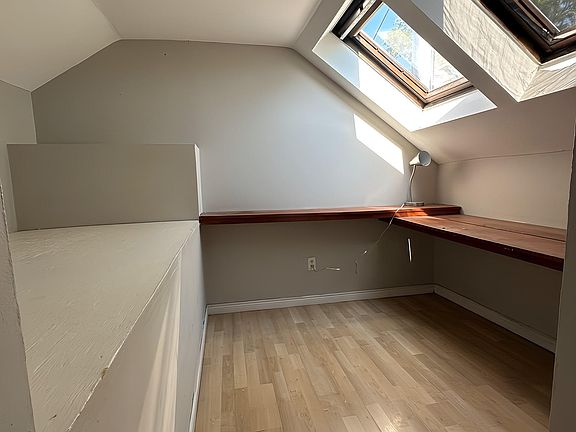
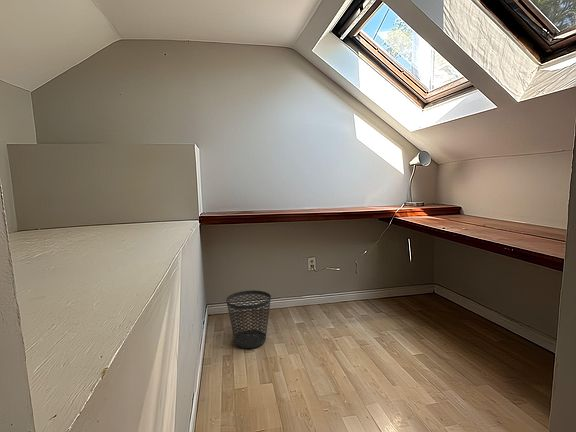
+ wastebasket (249, 319)
